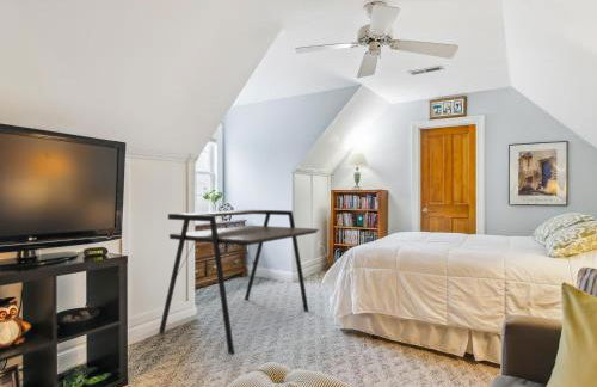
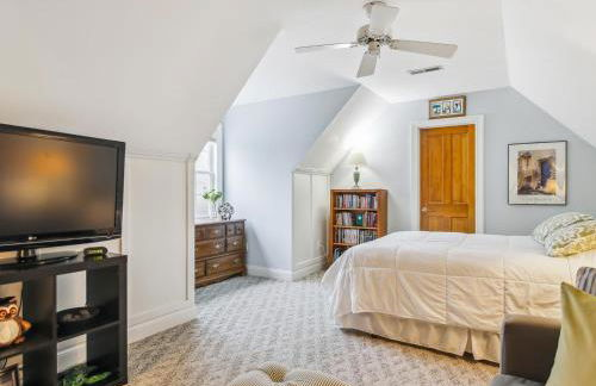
- desk (252, 268)
